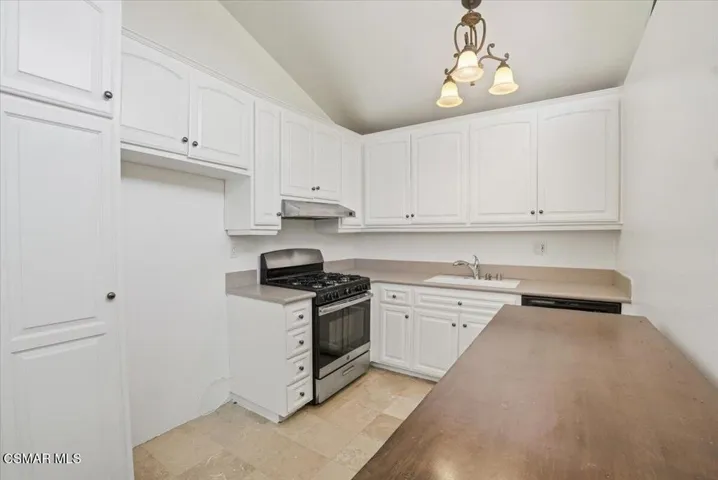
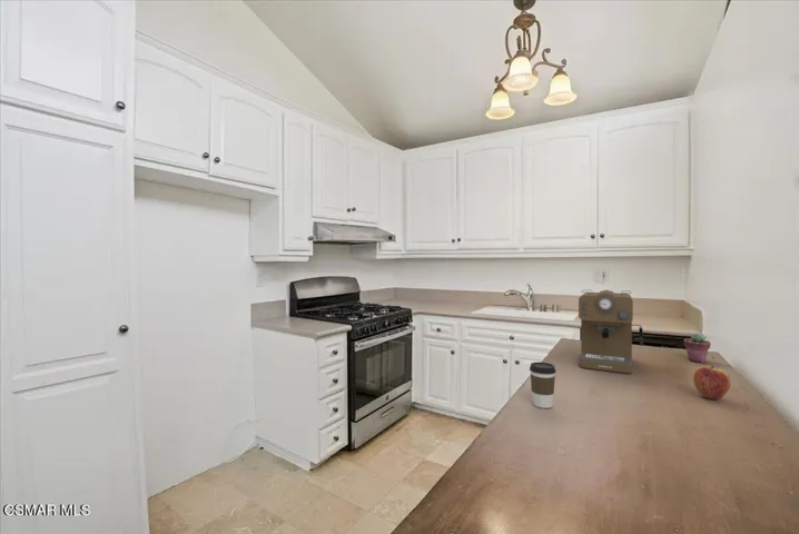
+ potted succulent (697, 346)
+ coffee cup (542, 384)
+ coffee maker (610, 327)
+ apple (711, 382)
